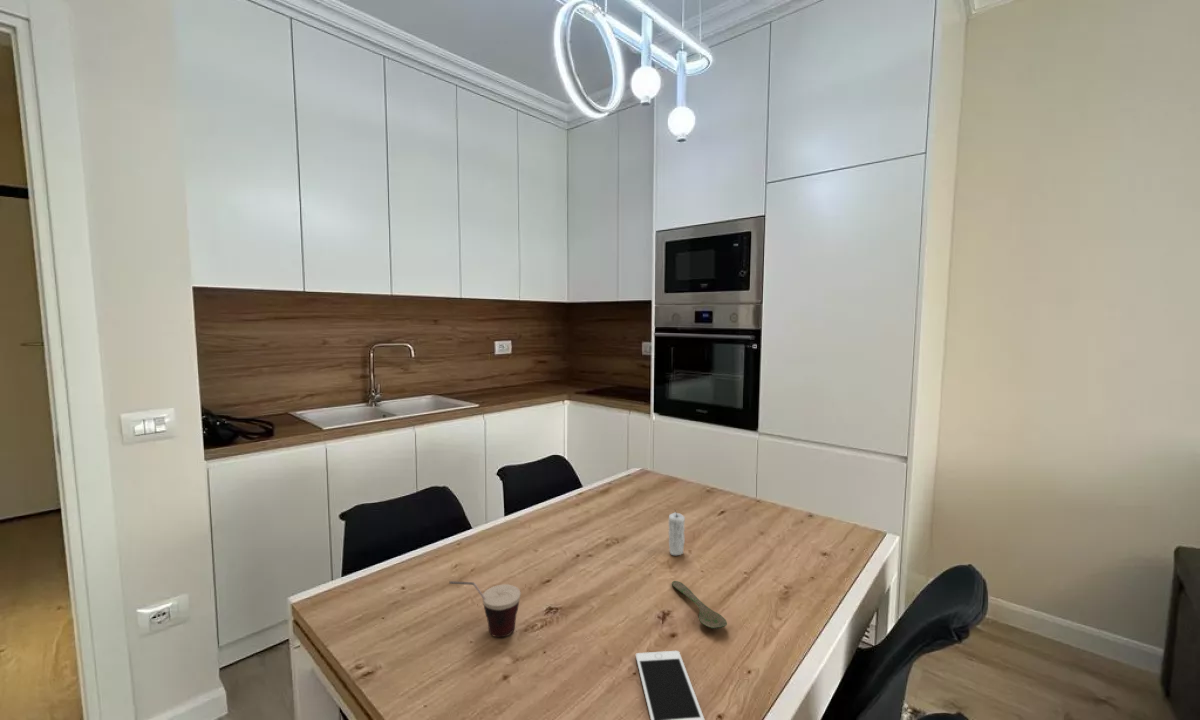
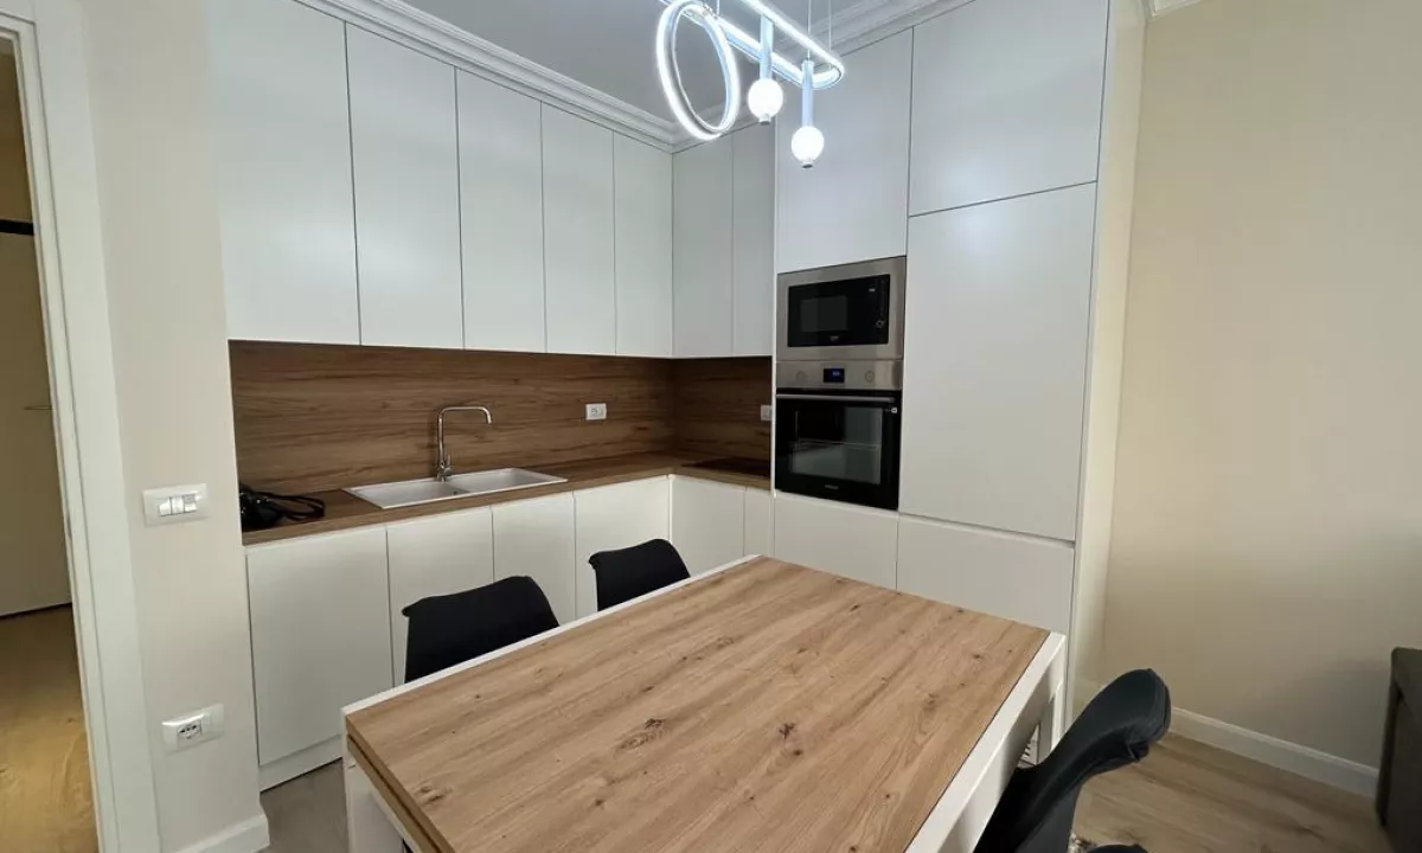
- cell phone (667, 687)
- spoon (695, 602)
- cup (485, 604)
- candle (676, 529)
